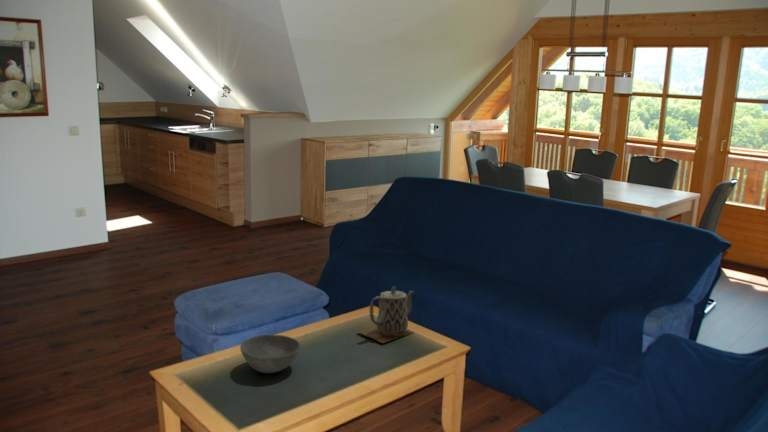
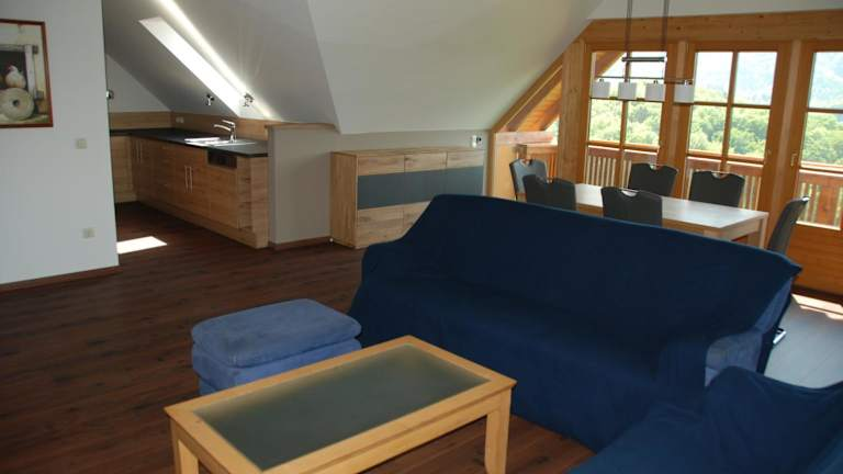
- teapot (390, 308)
- bowl (270, 356)
